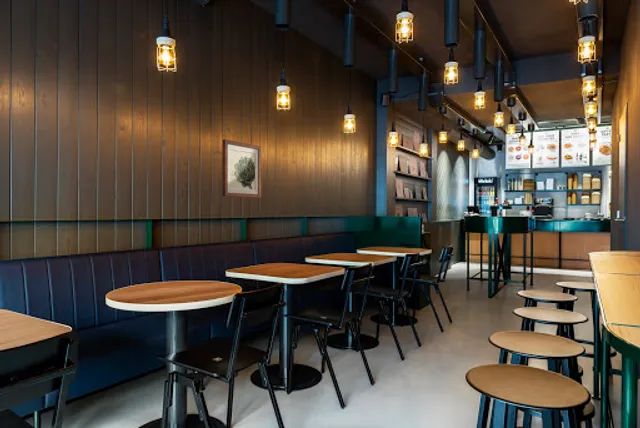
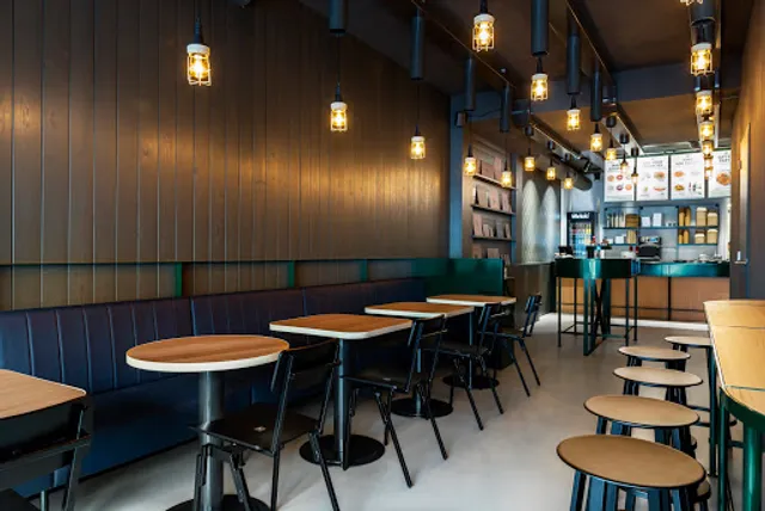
- wall art (242, 170)
